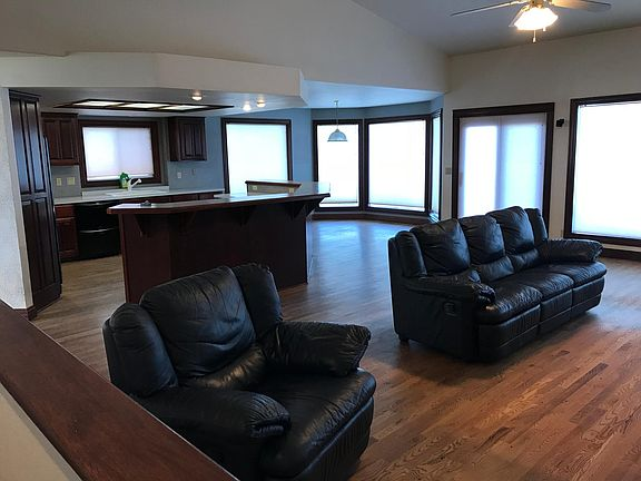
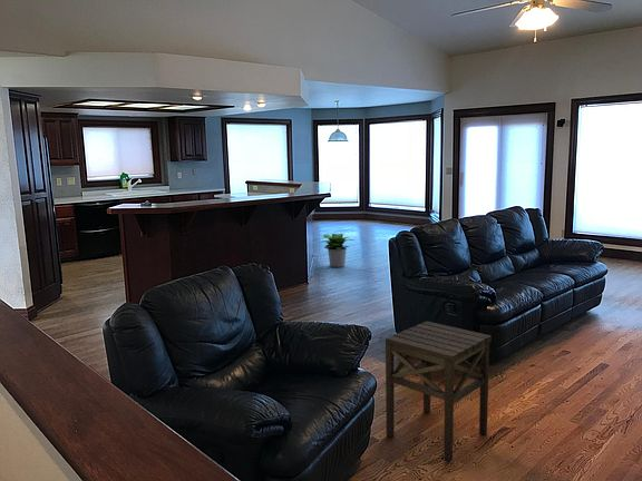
+ potted plant (337, 251)
+ side table (437, 386)
